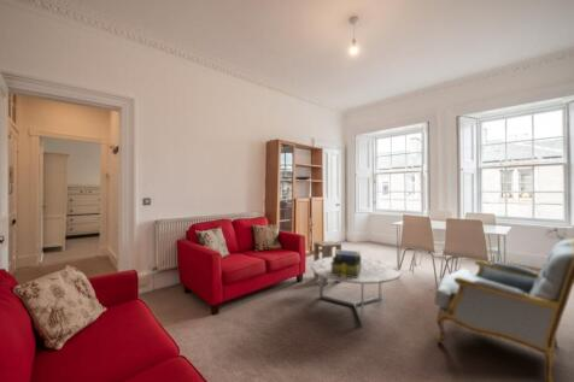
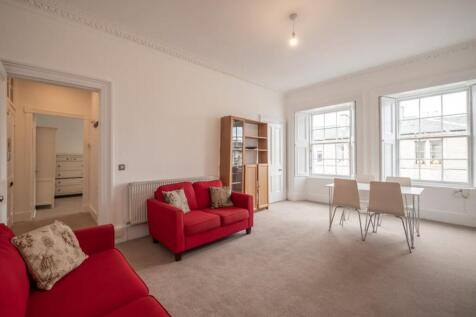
- stack of books (346, 261)
- armchair (502, 287)
- side table (327, 257)
- coffee table (353, 282)
